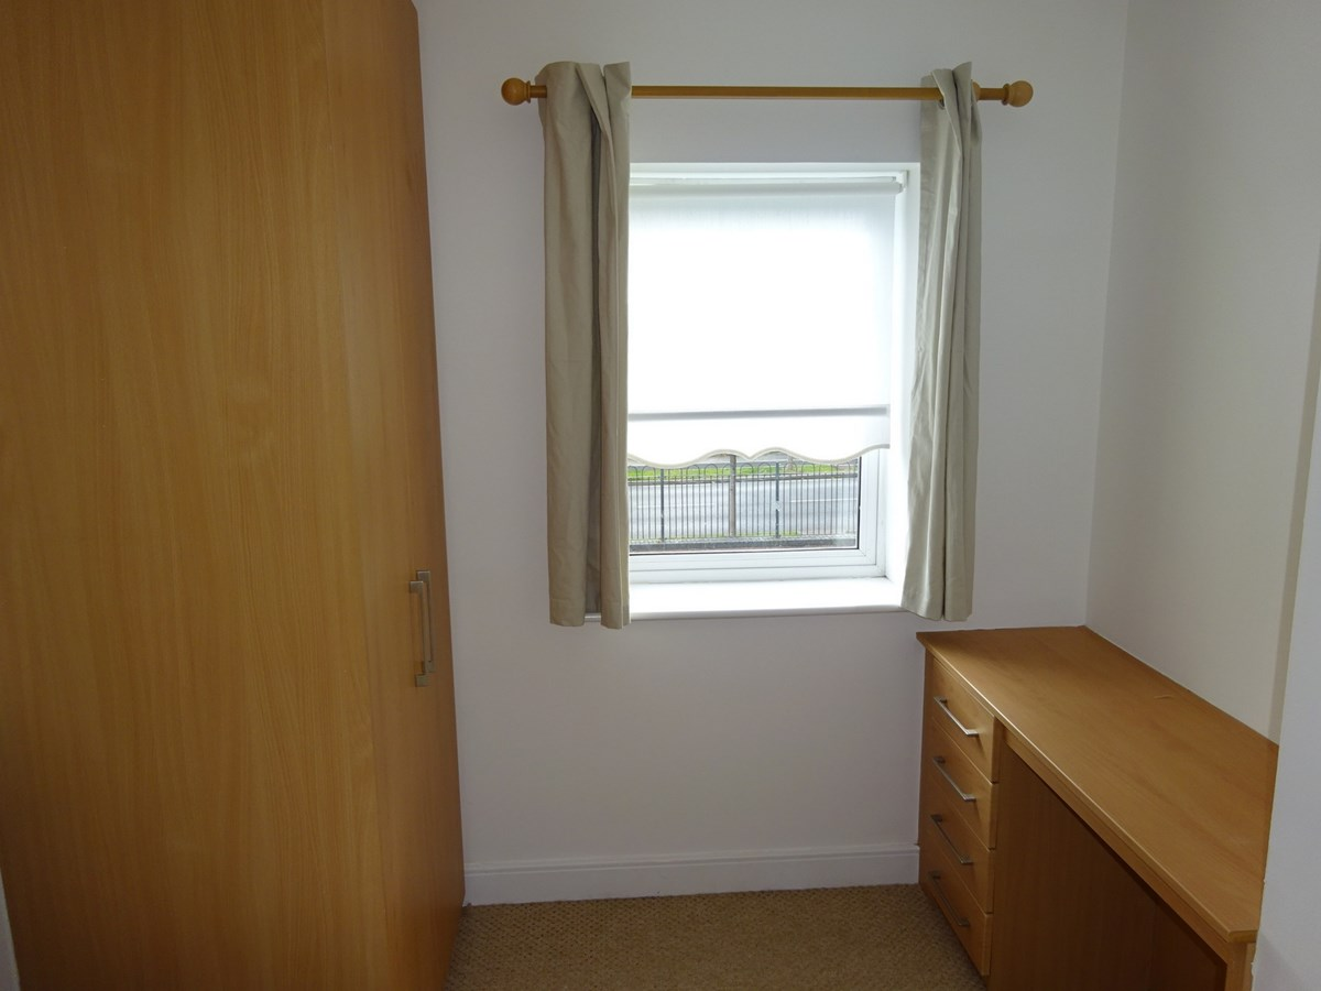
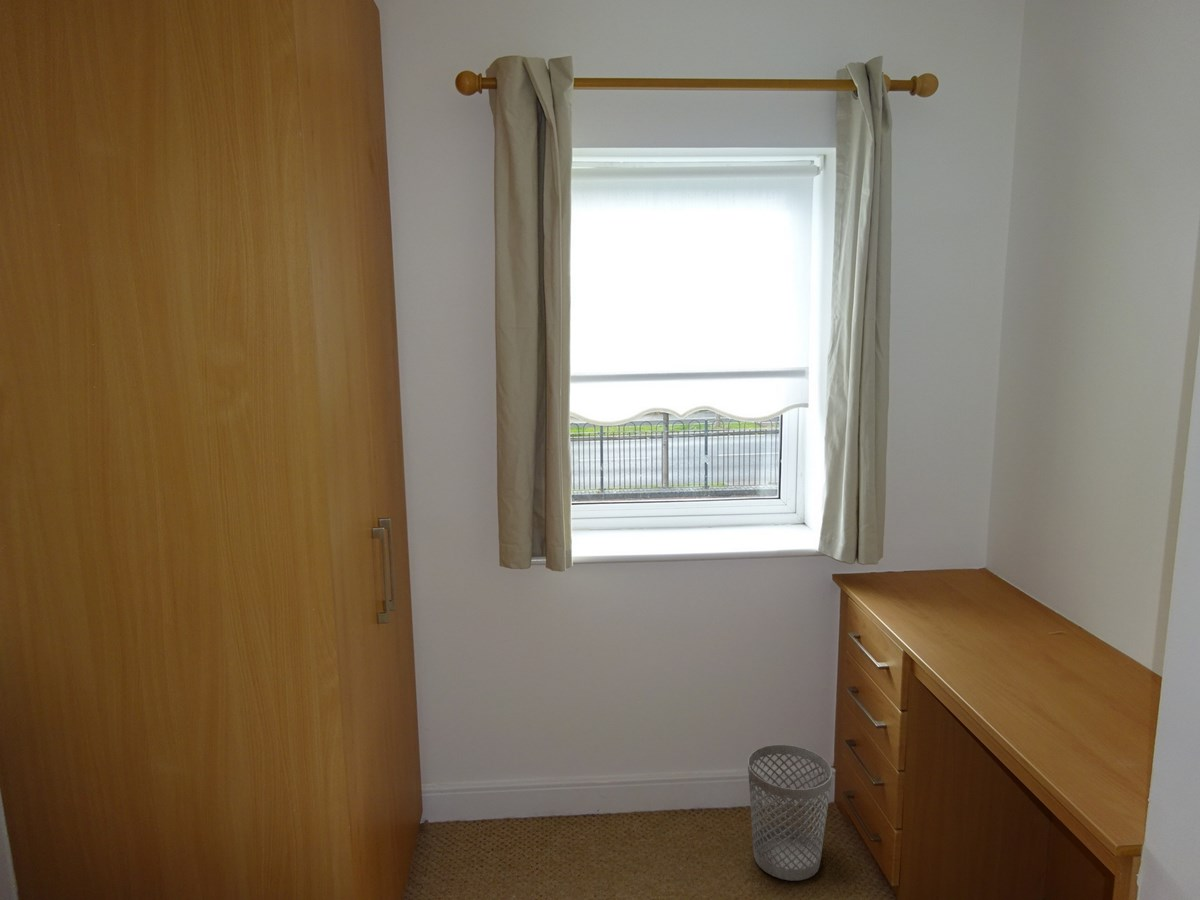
+ wastebasket (787, 812)
